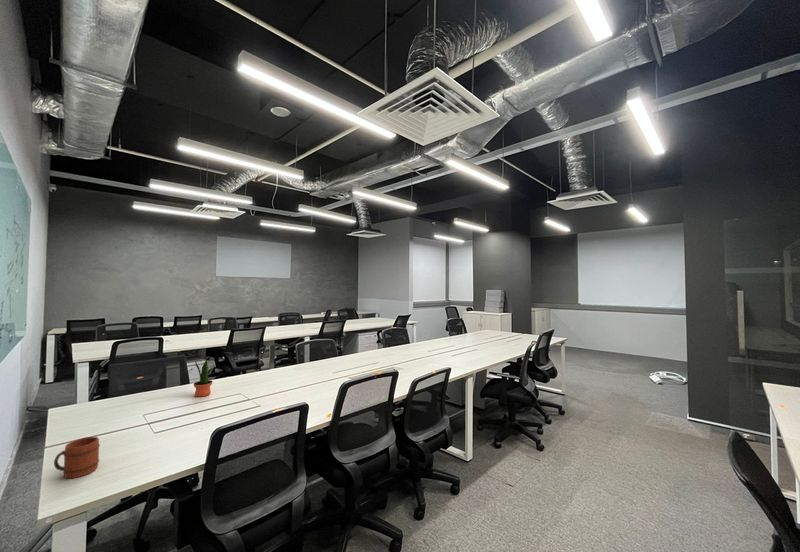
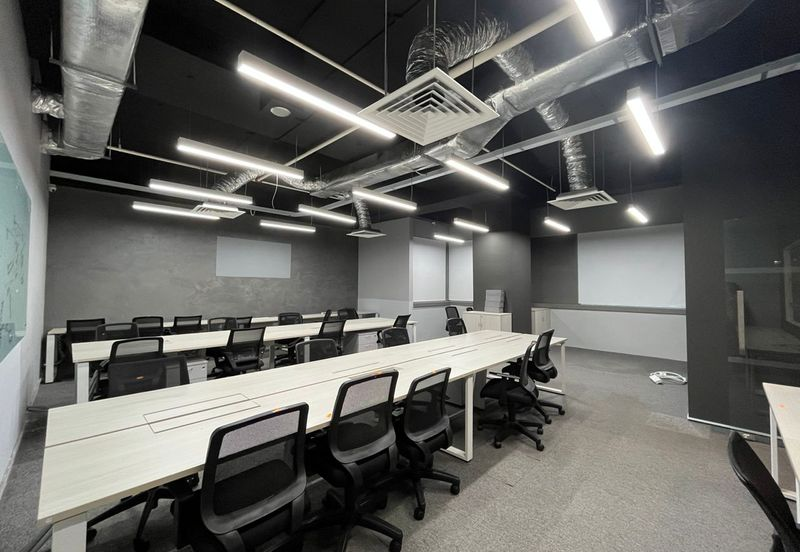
- mug (76, 457)
- potted plant (204, 375)
